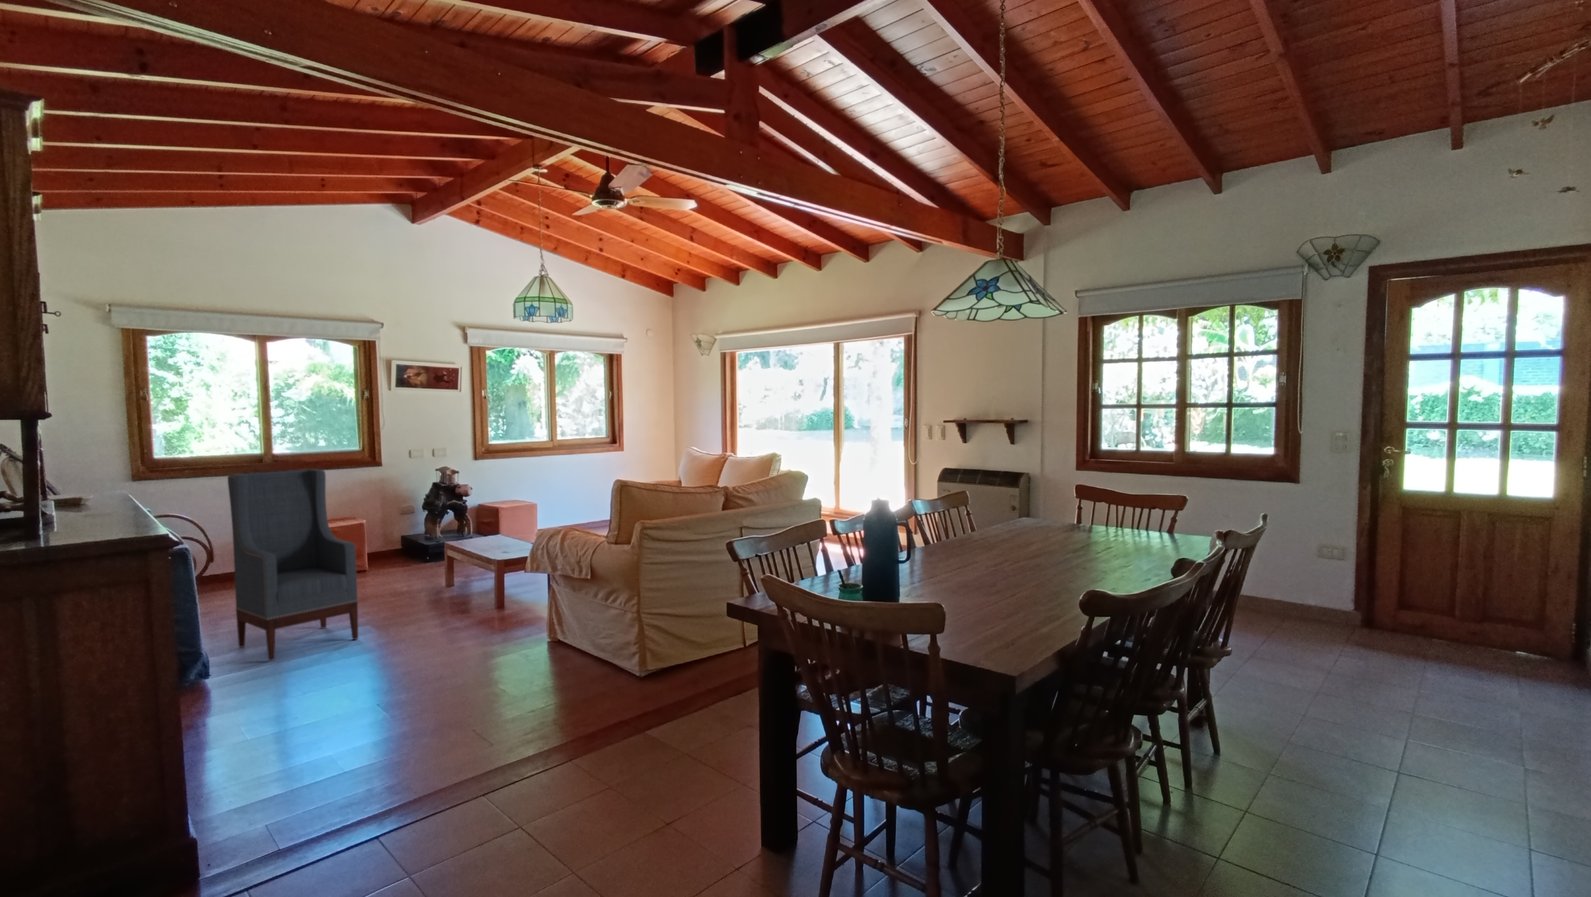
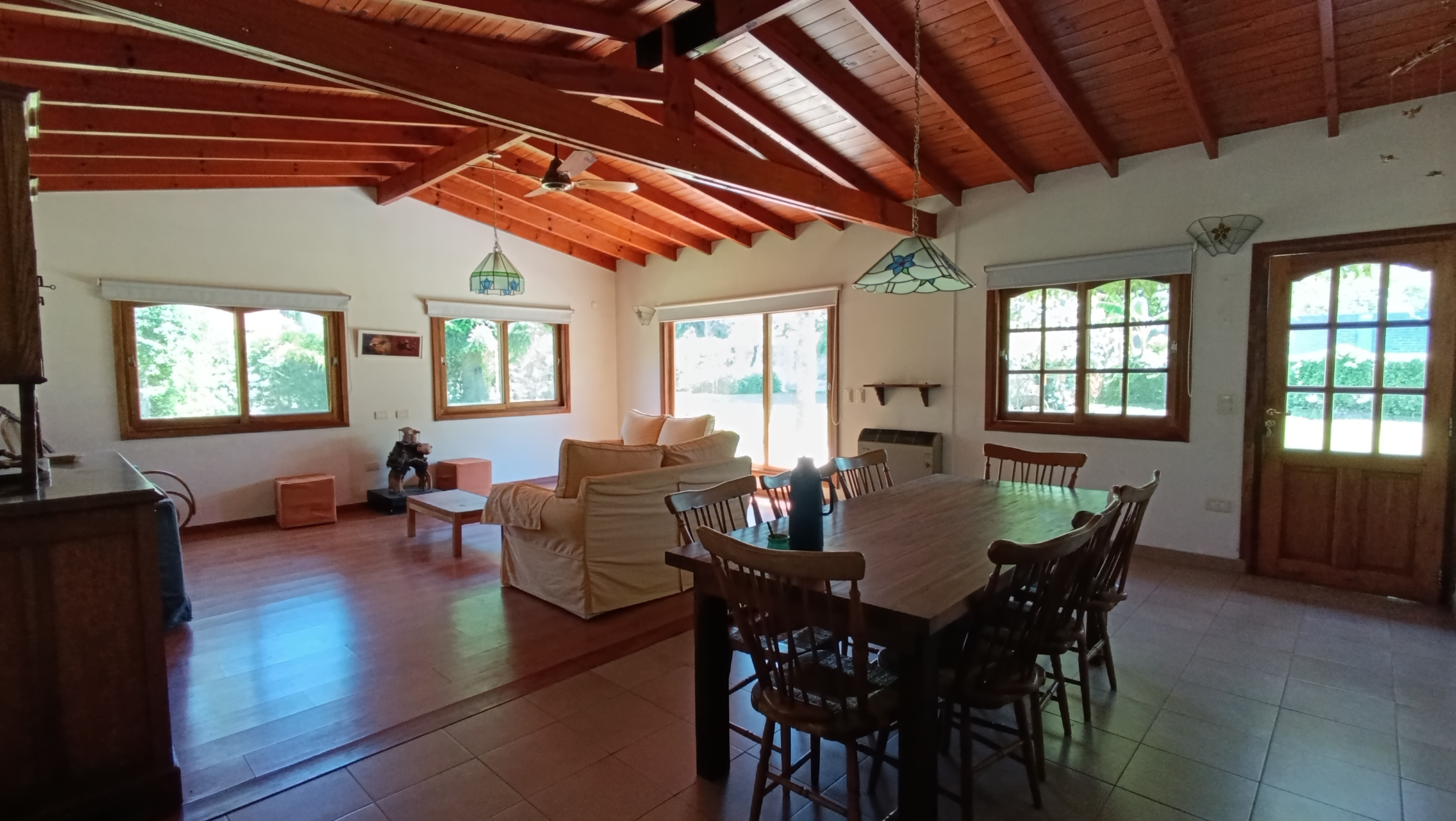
- armchair (294, 557)
